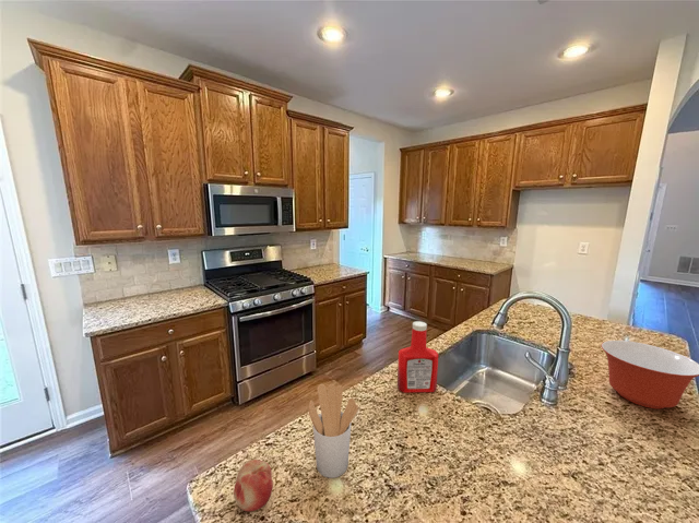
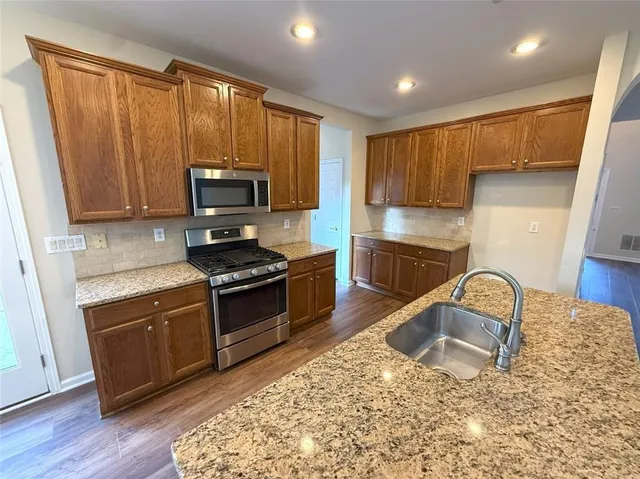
- fruit (253, 484)
- utensil holder (331, 426)
- soap bottle (417, 356)
- mixing bowl (643, 377)
